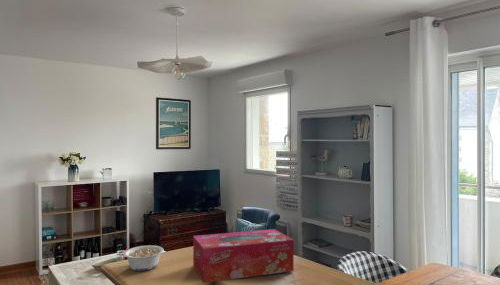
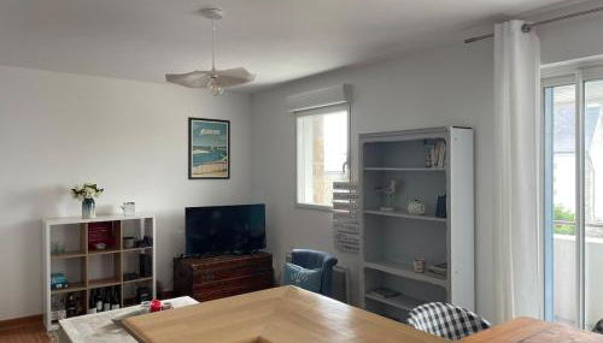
- legume (143, 257)
- tissue box (242, 253)
